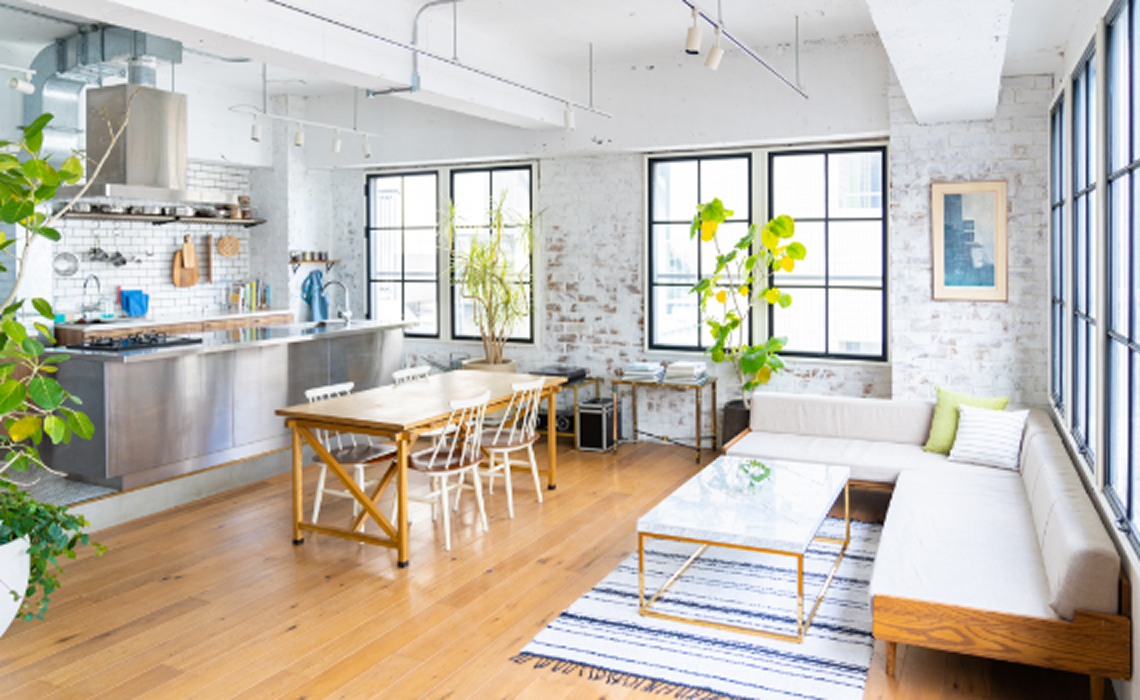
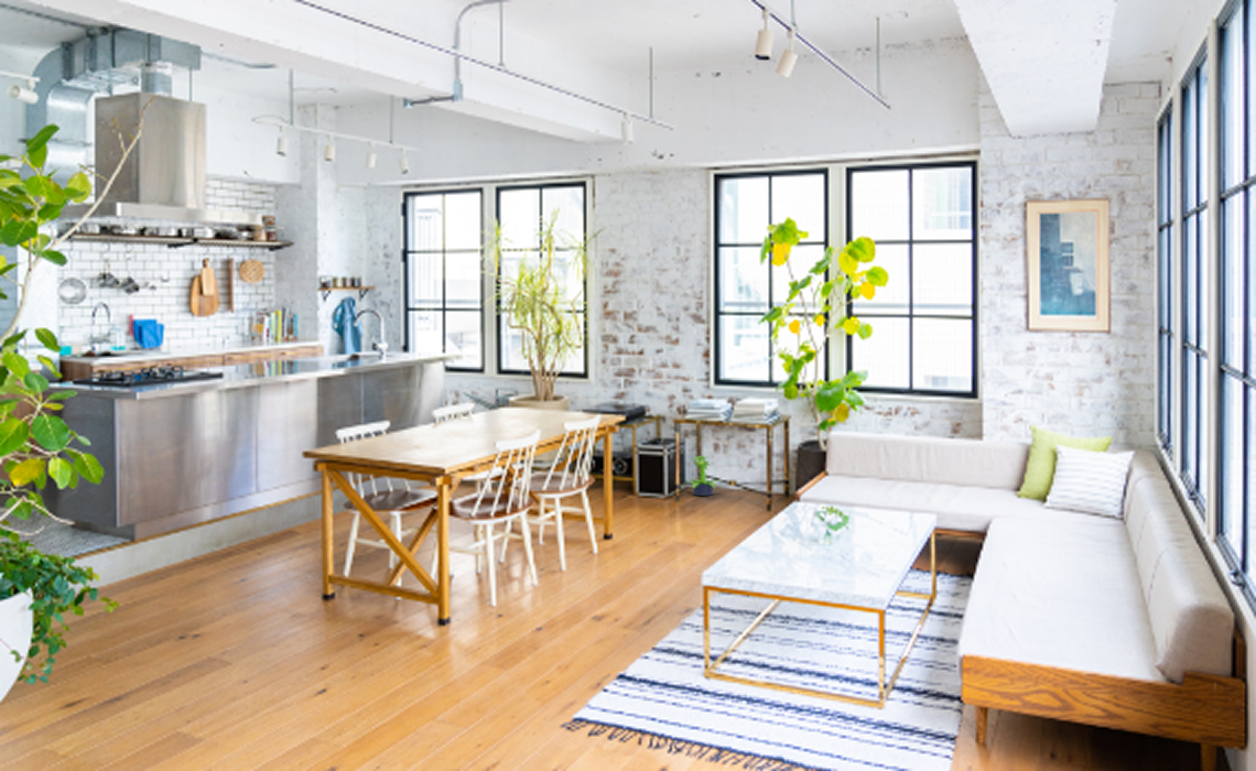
+ potted plant (702, 474)
